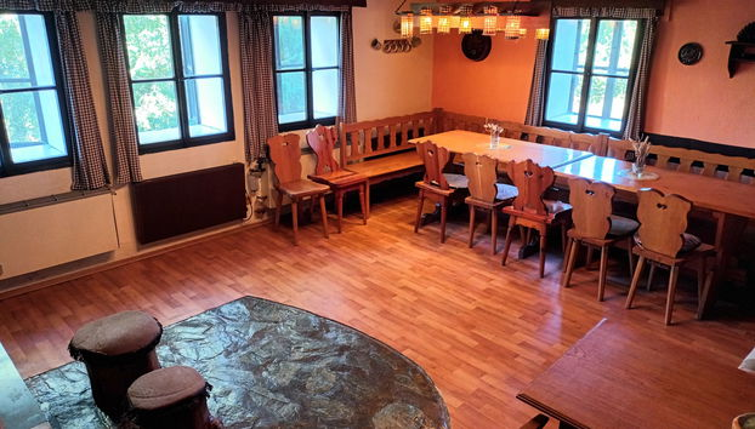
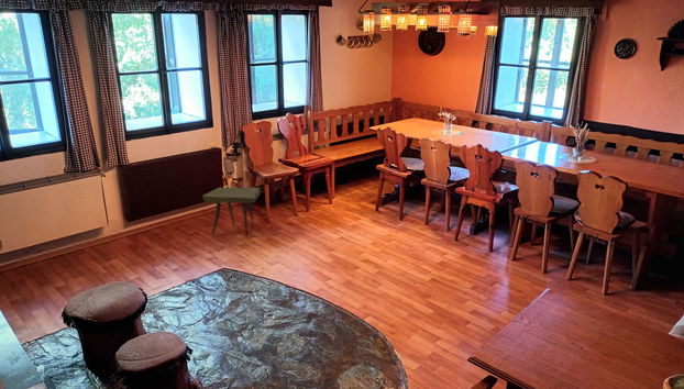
+ side table (232, 213)
